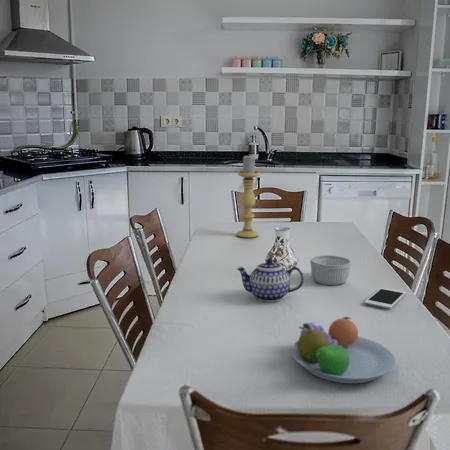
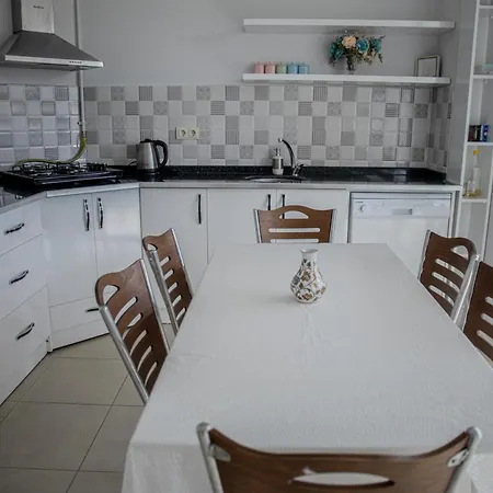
- candle holder (248, 195)
- cell phone (385, 297)
- fruit bowl (339, 345)
- teapot (270, 278)
- ramekin (330, 270)
